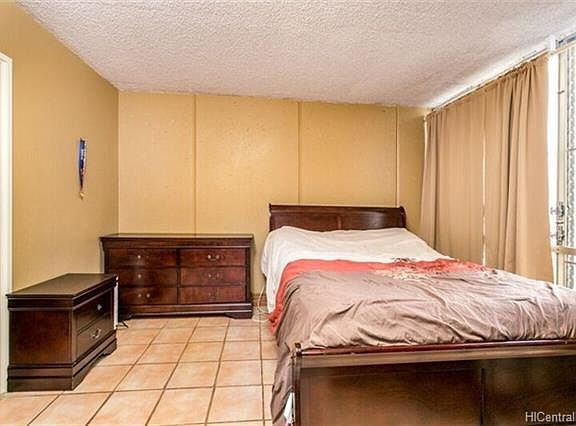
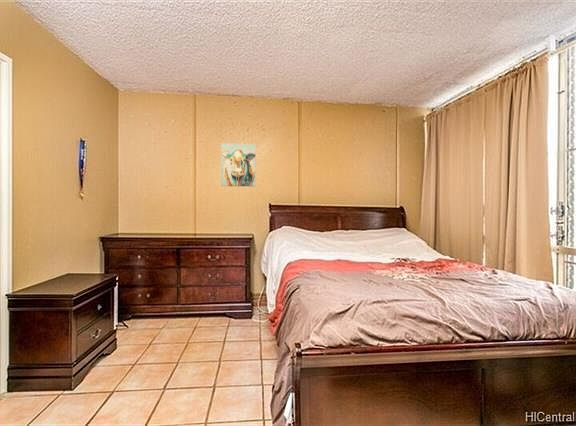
+ wall art (238, 165)
